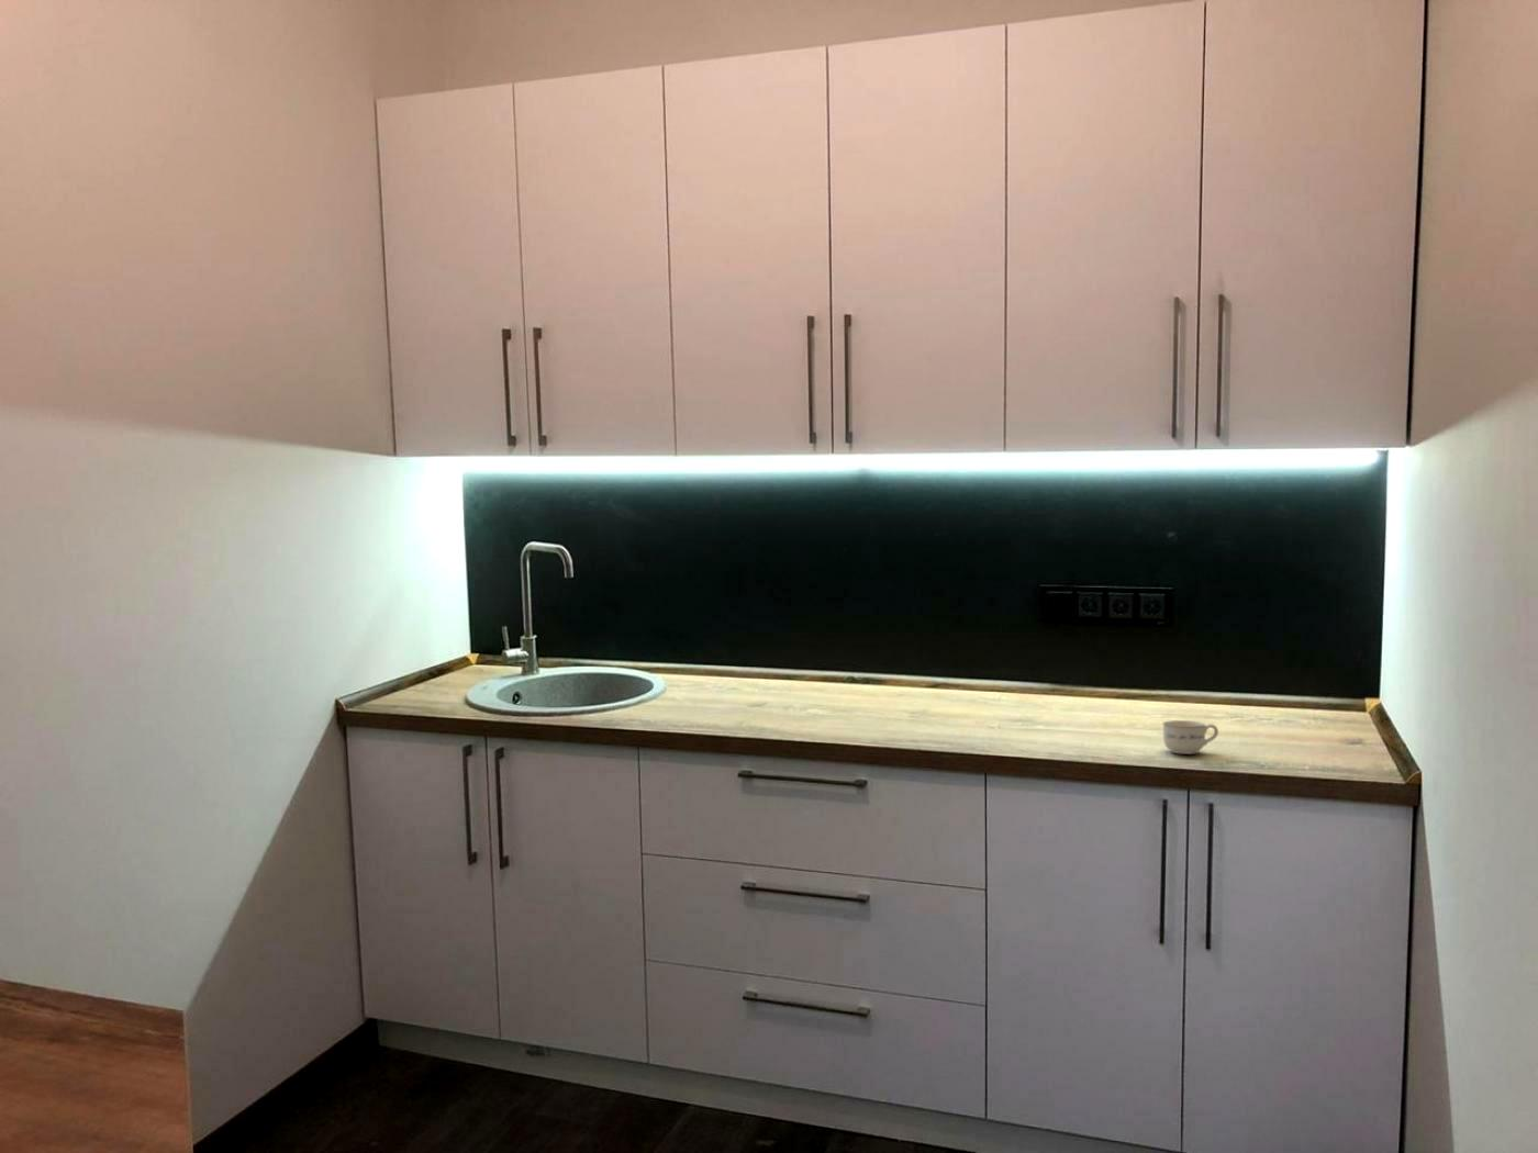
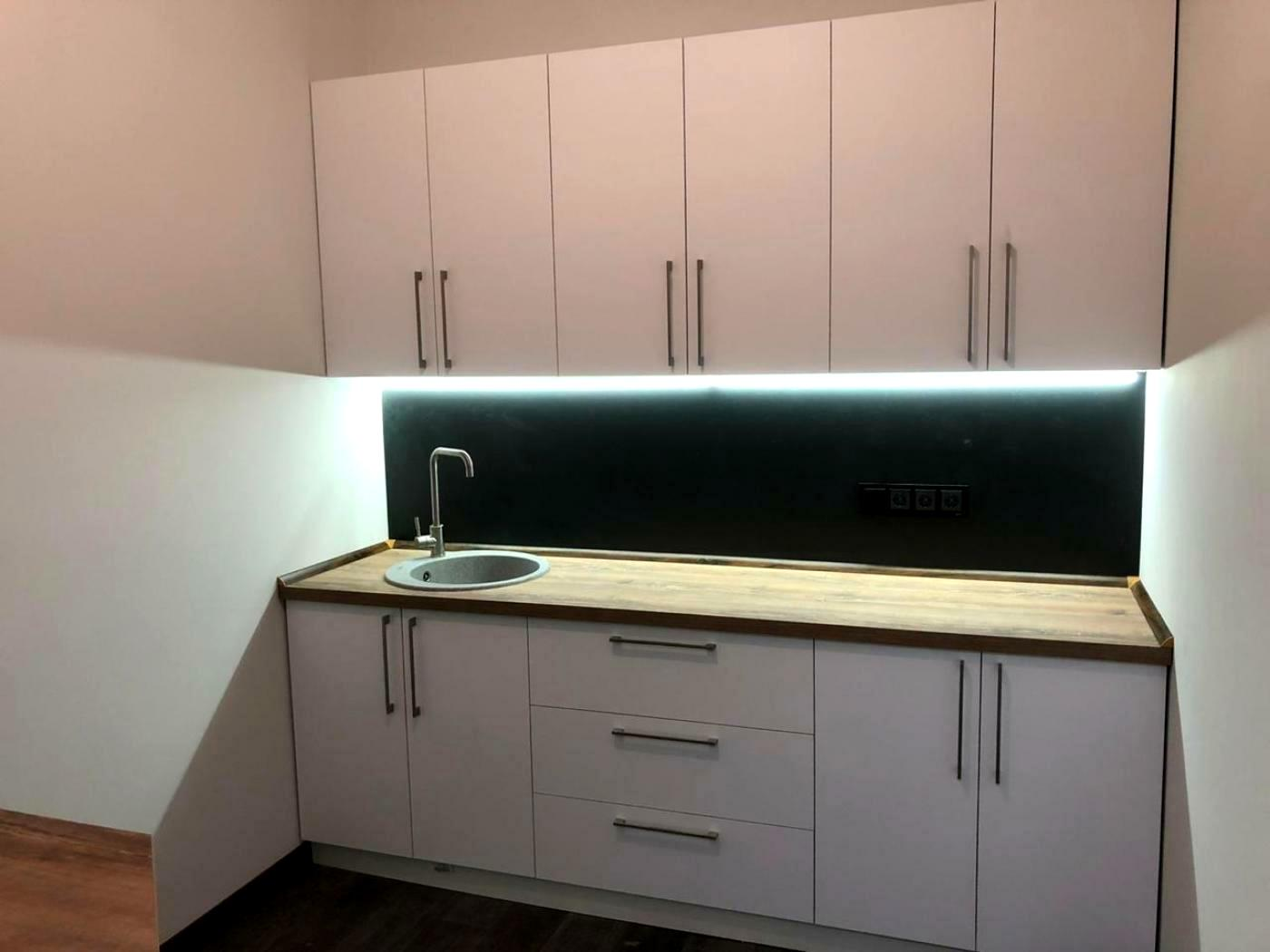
- cup (1189, 736)
